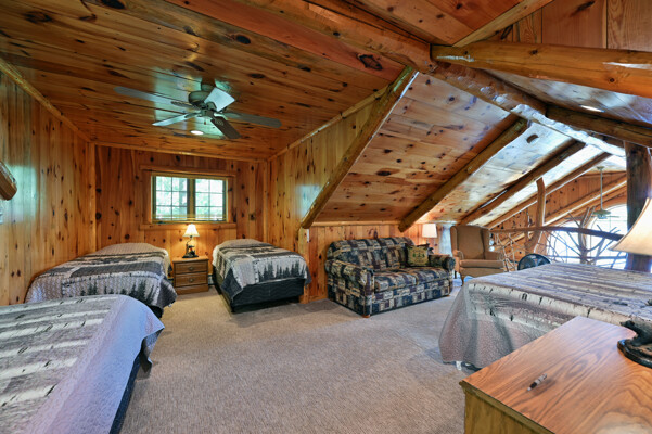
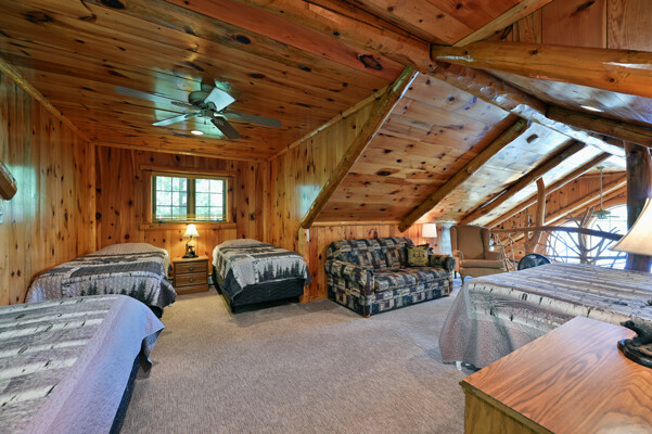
- pen (537, 382)
